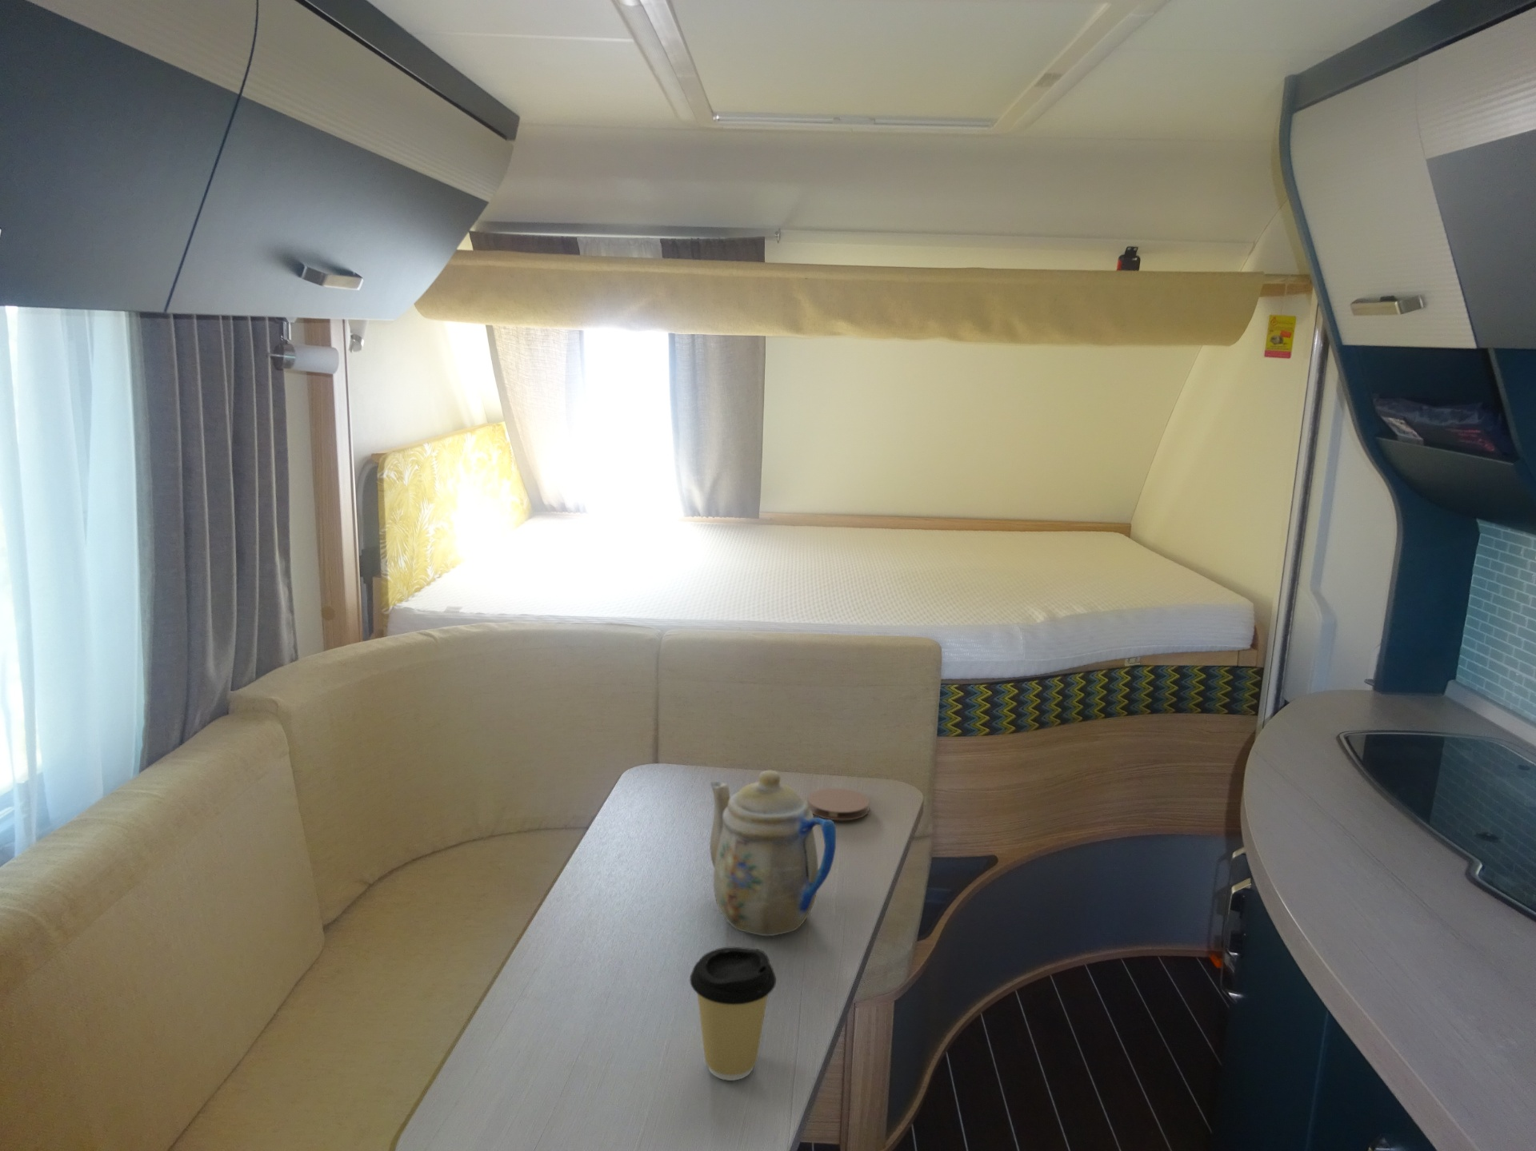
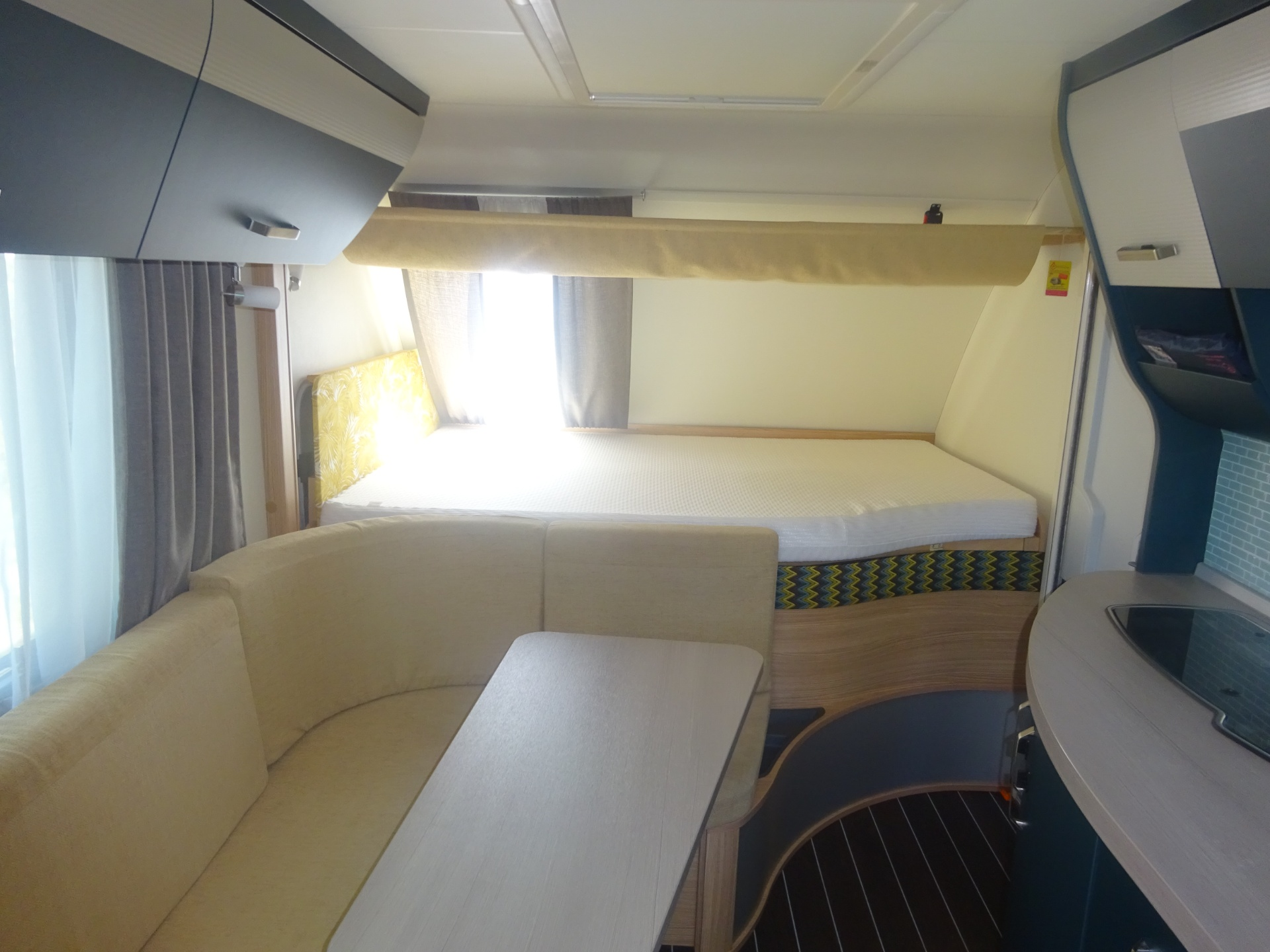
- coaster (838, 803)
- coffee cup (732, 1013)
- teapot (767, 845)
